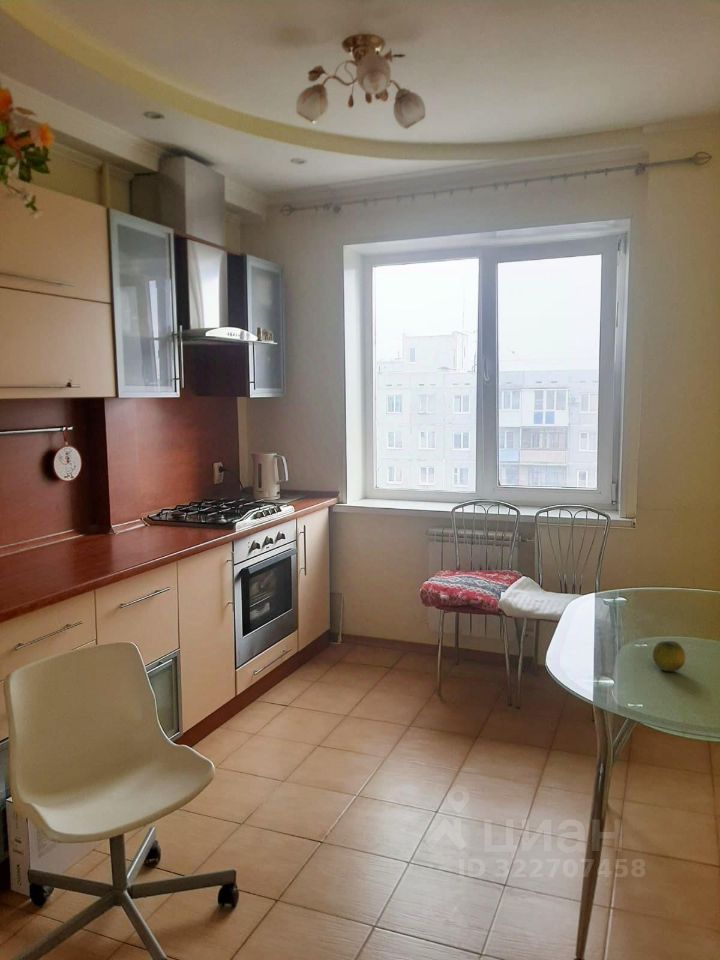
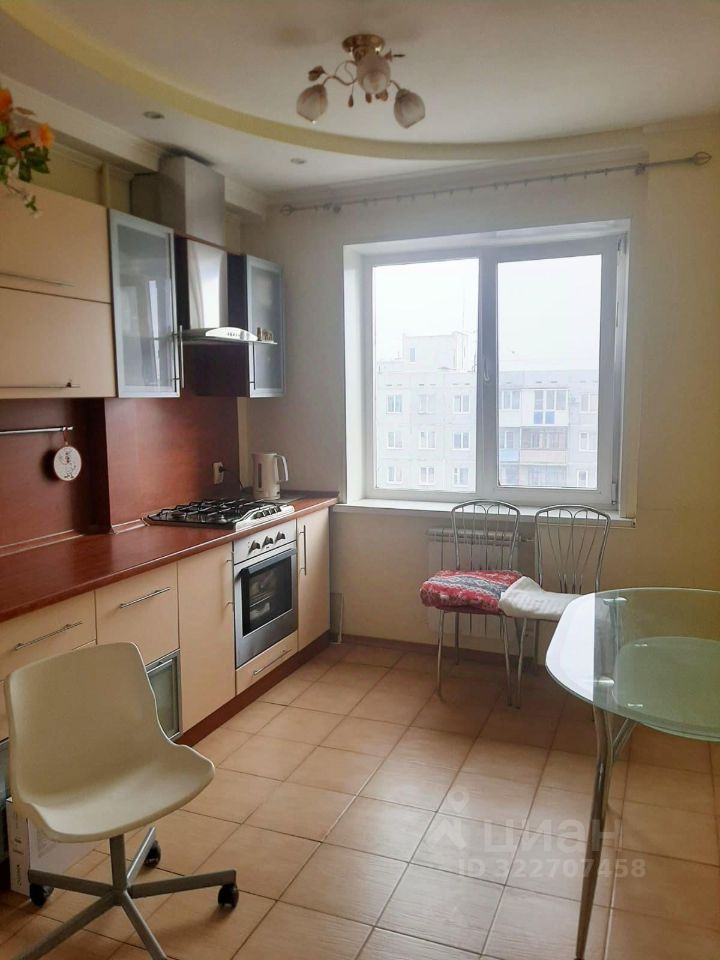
- fruit (669, 655)
